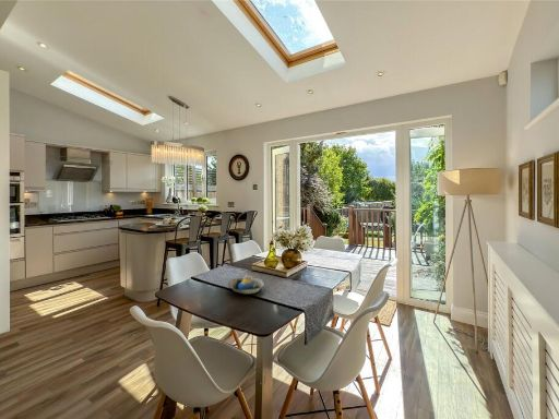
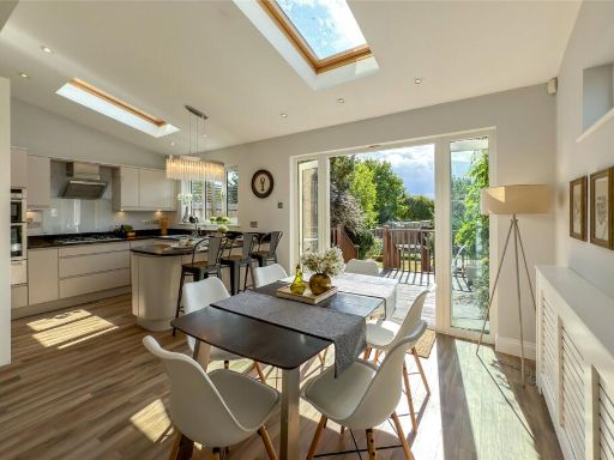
- decorative bowl (243, 282)
